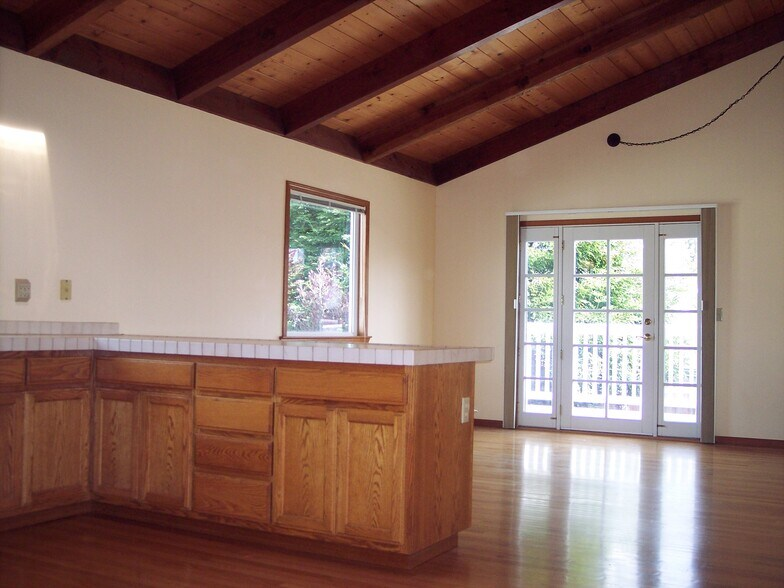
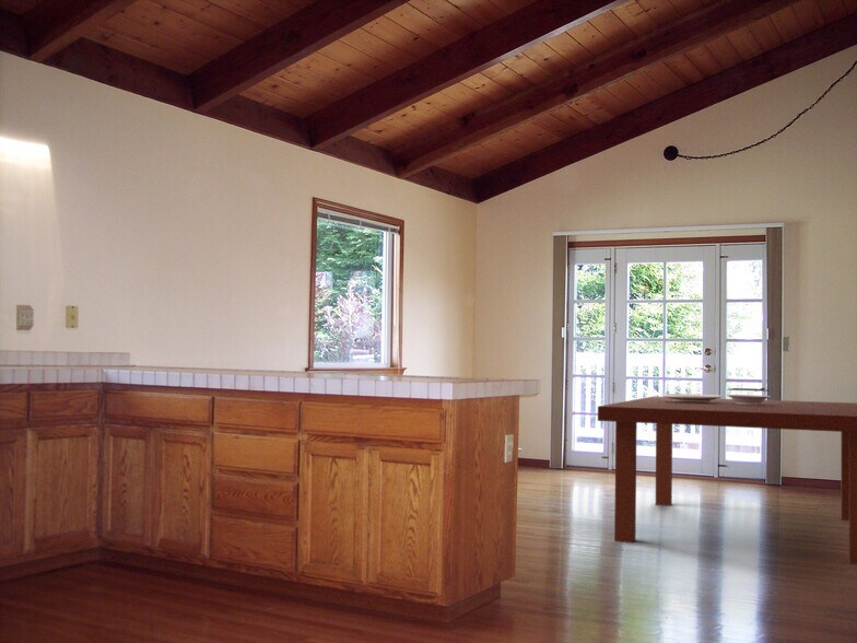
+ dining table (746, 426)
